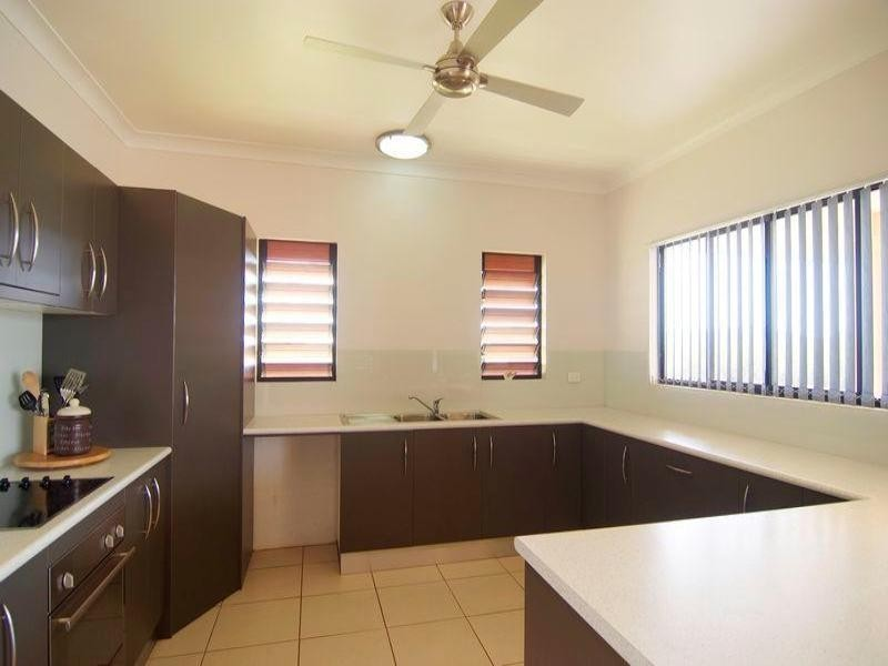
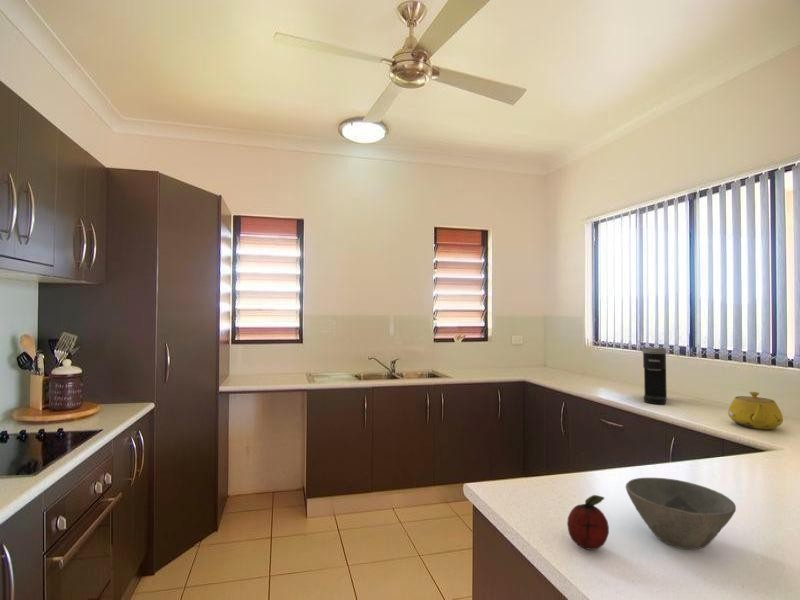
+ teapot (755, 409)
+ fruit (589, 521)
+ coffee maker (655, 373)
+ bowl (678, 514)
